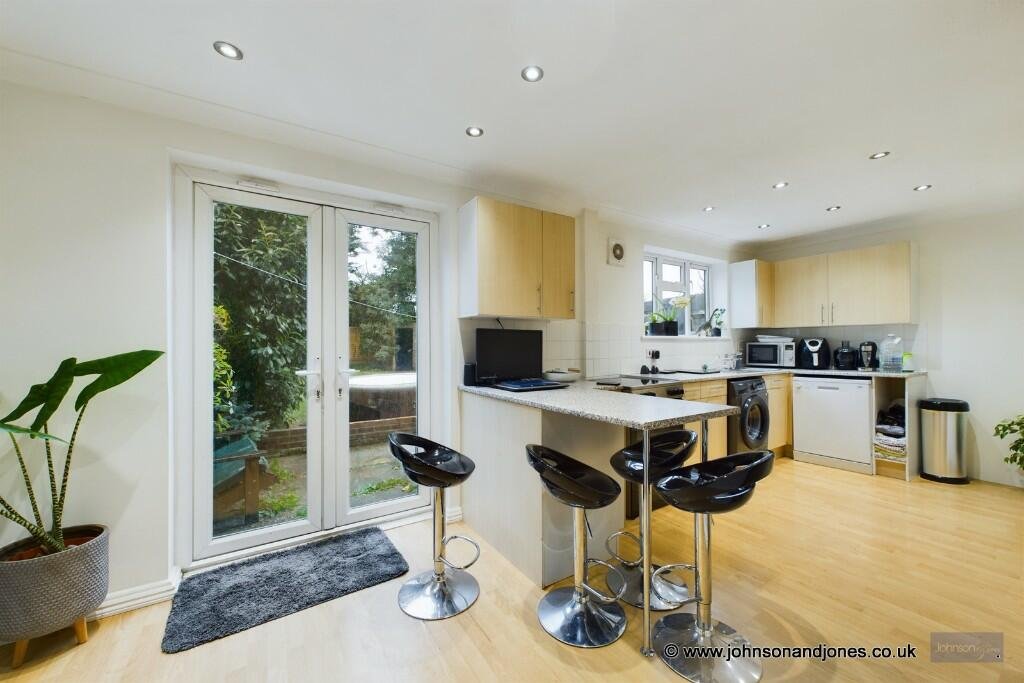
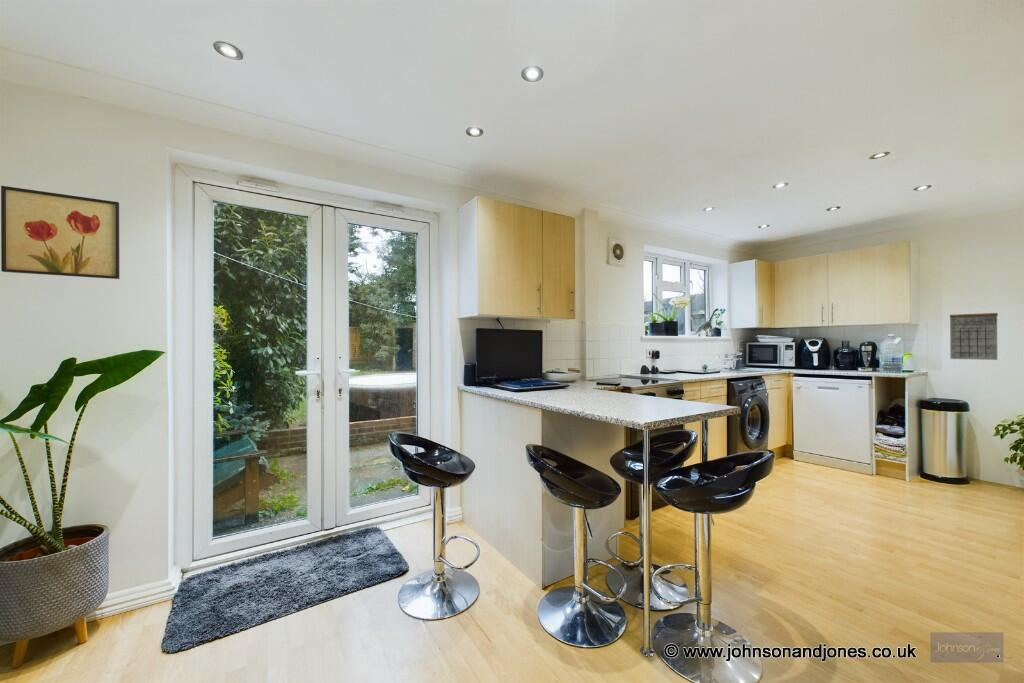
+ calendar (973, 331)
+ wall art (64, 235)
